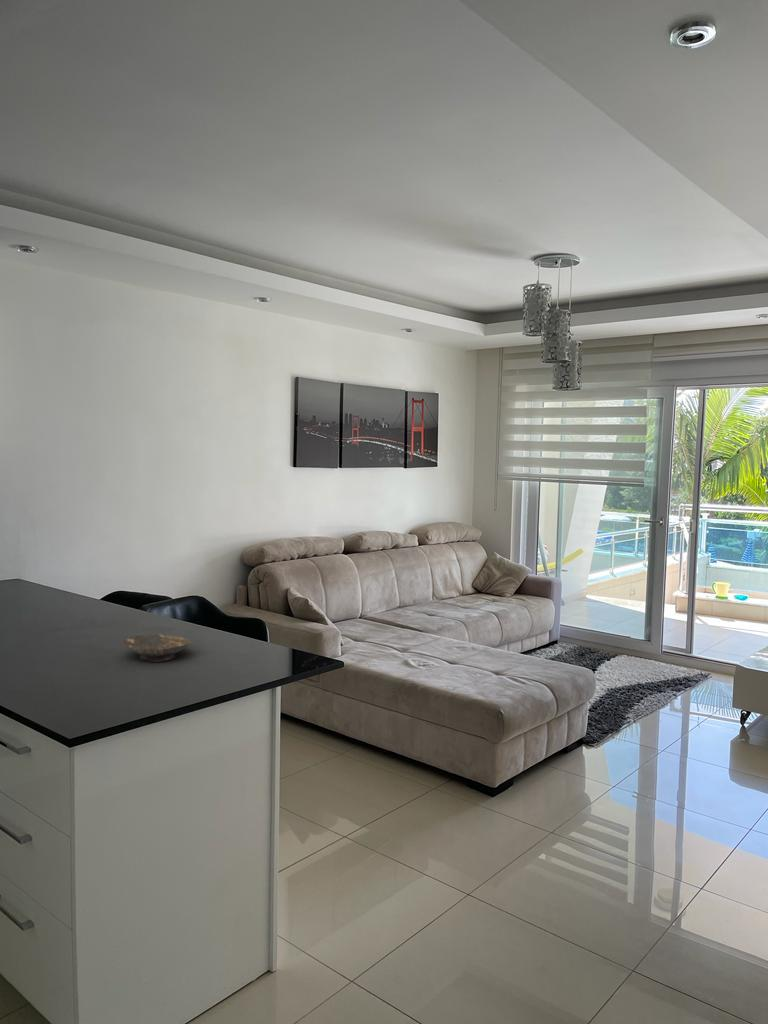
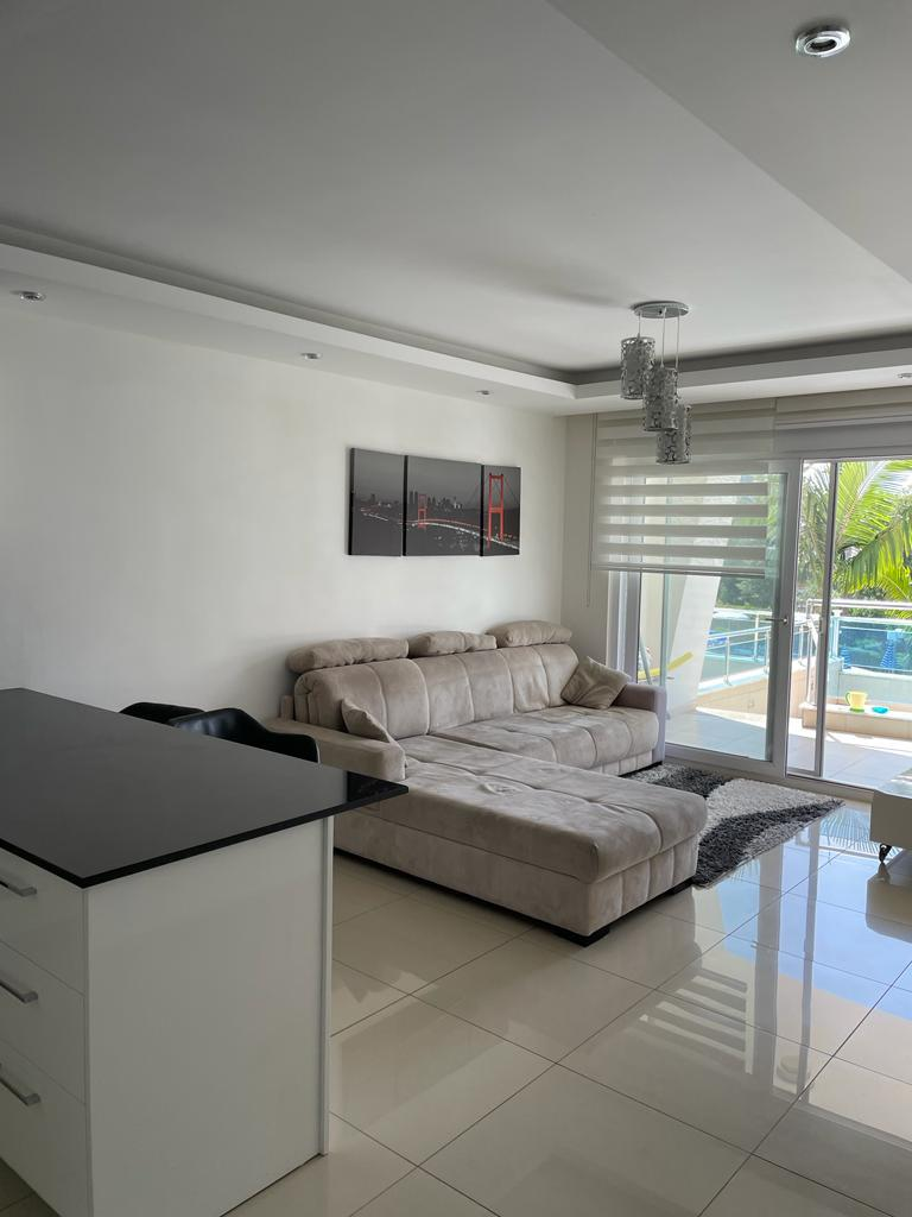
- bowl (157, 649)
